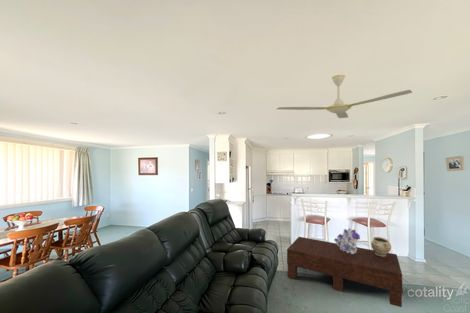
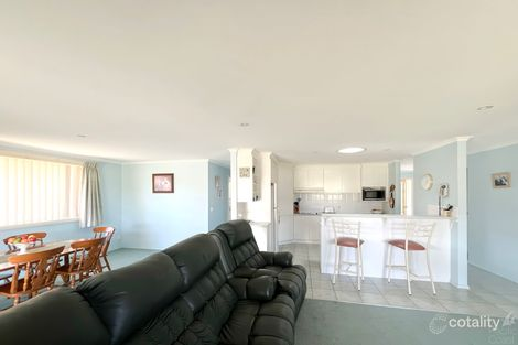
- ceramic pot (381, 247)
- coffee table (340, 266)
- ceiling fan (336, 99)
- bouquet (350, 241)
